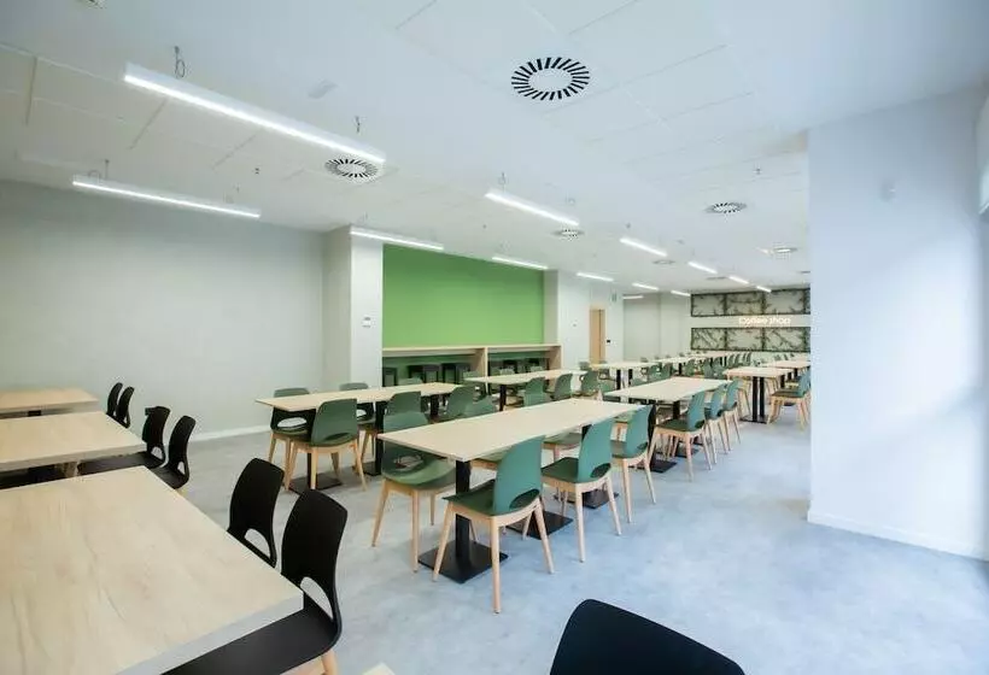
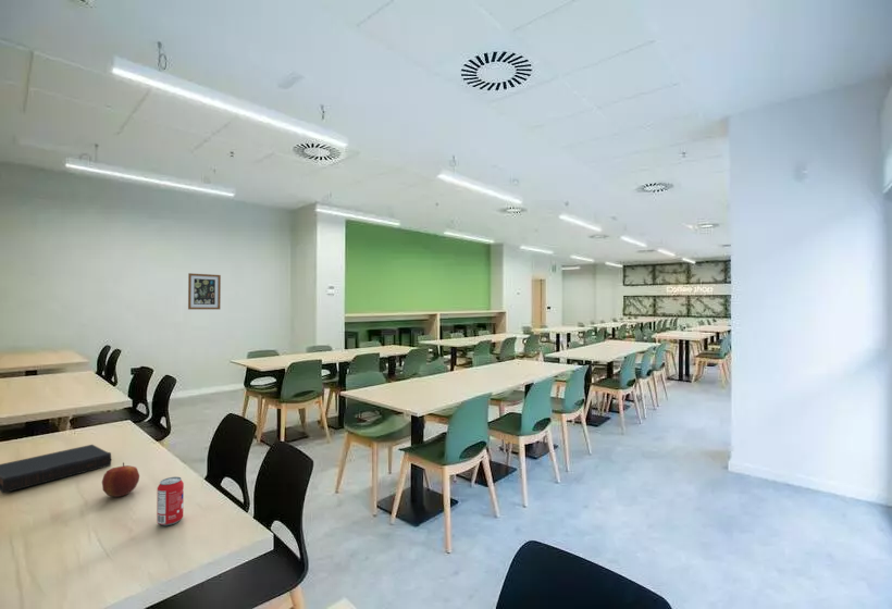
+ wall art (205, 291)
+ apple (120, 478)
+ pop (170, 500)
+ book (52, 465)
